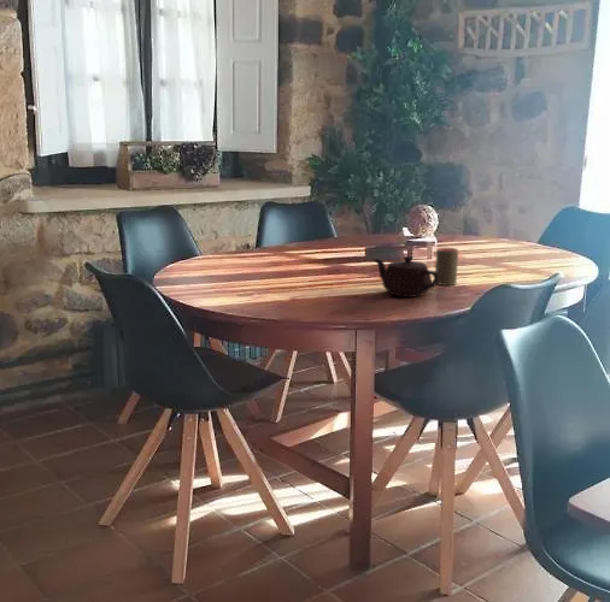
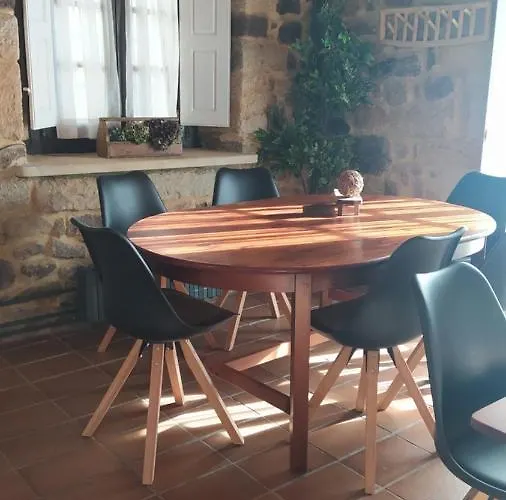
- teapot (405, 275)
- cup (446, 266)
